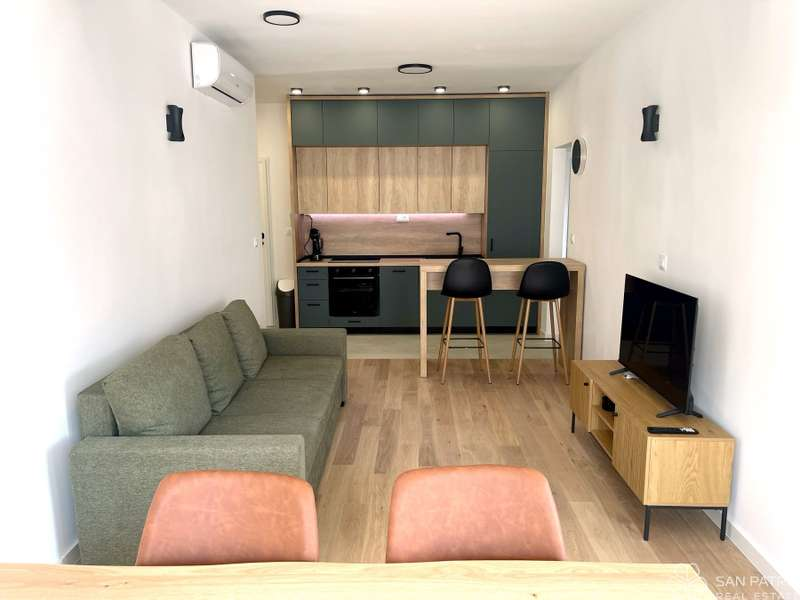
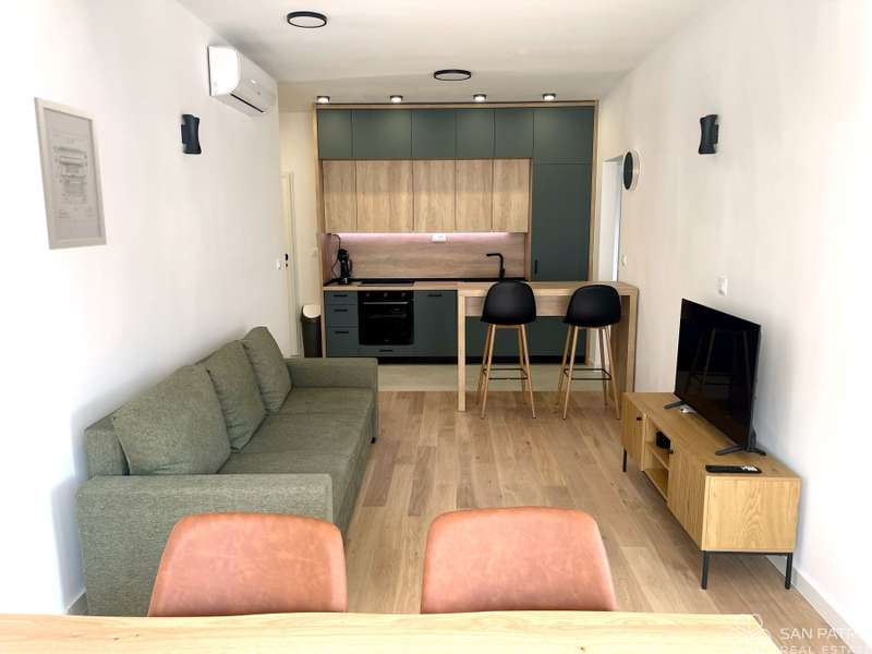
+ wall art (73, 178)
